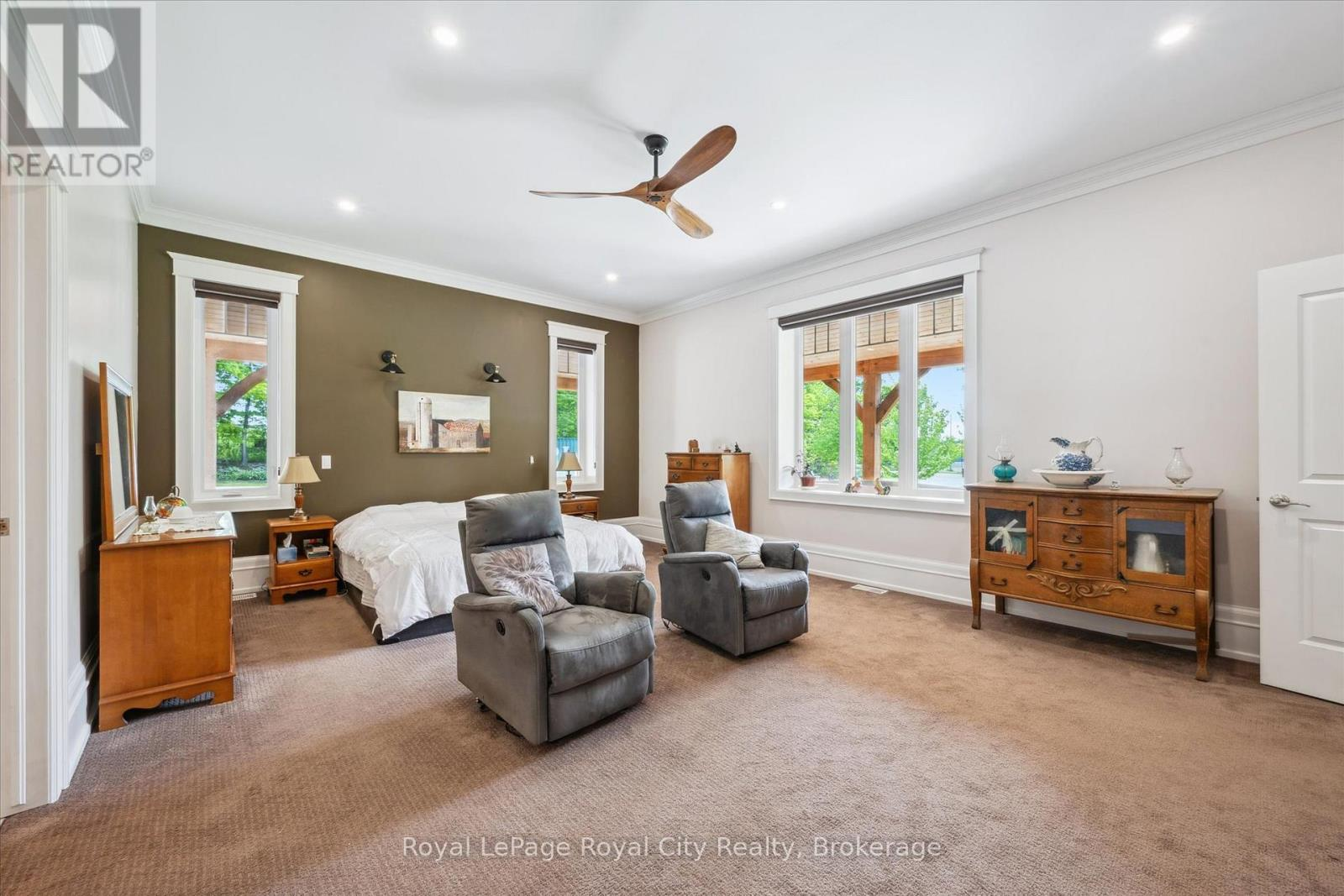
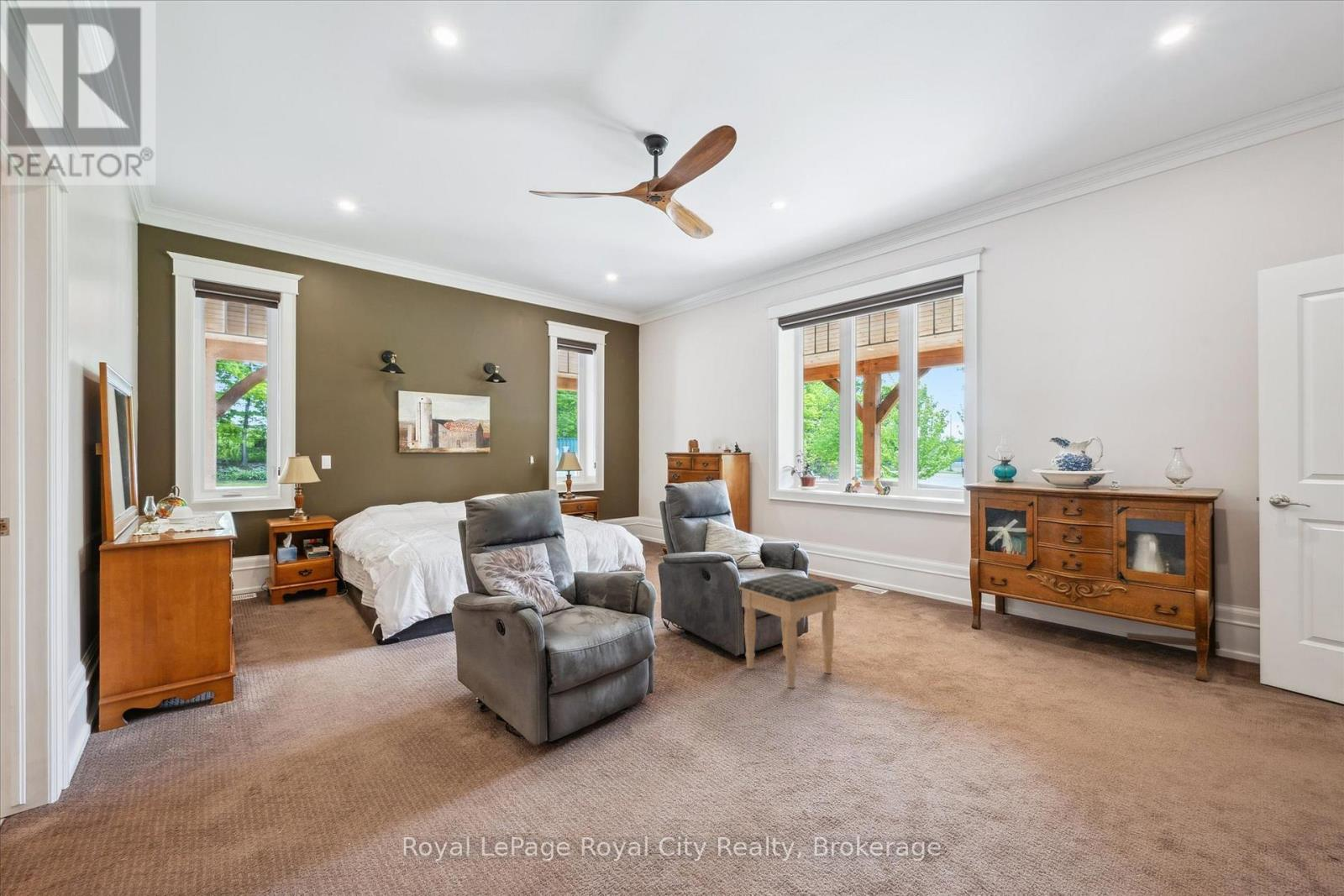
+ footstool (788, 626)
